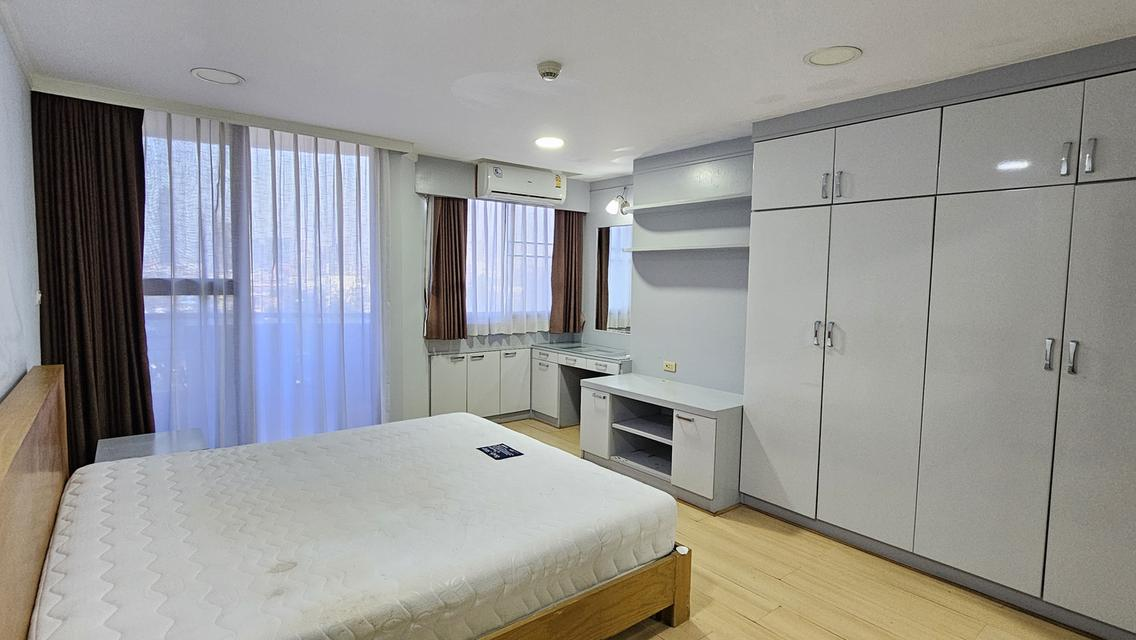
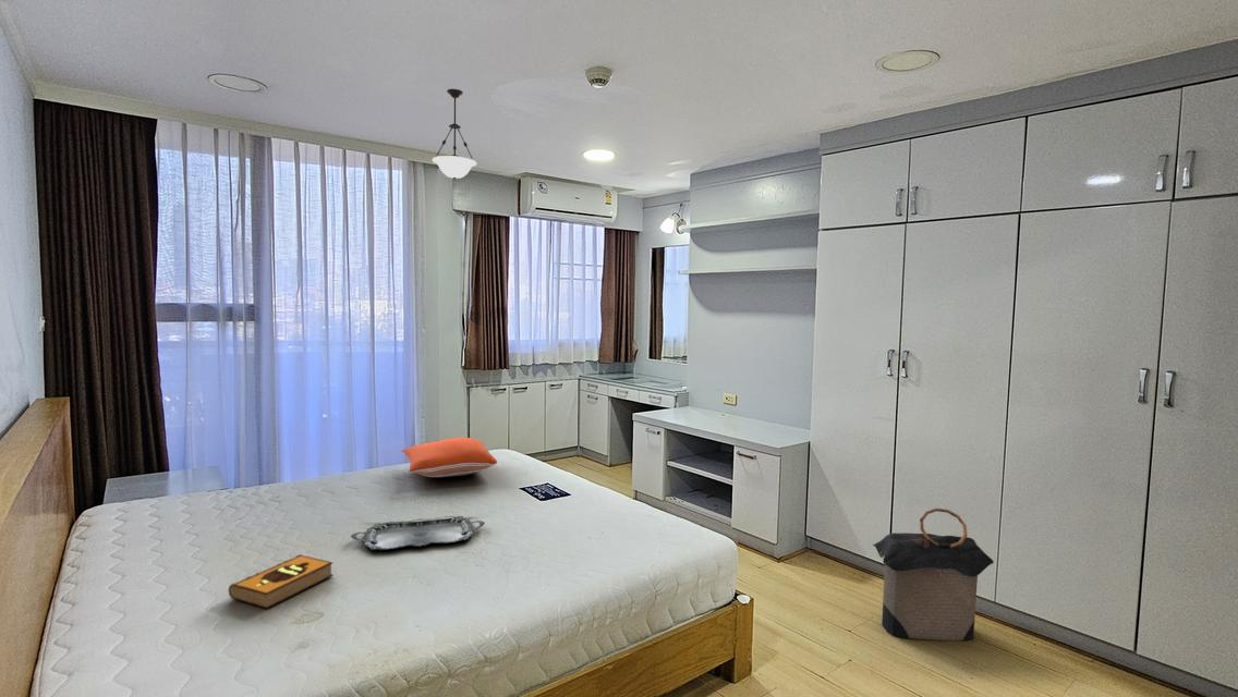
+ pendant light (454, 135)
+ hardback book (282, 578)
+ pillow (448, 456)
+ serving tray (420, 531)
+ laundry hamper (928, 572)
